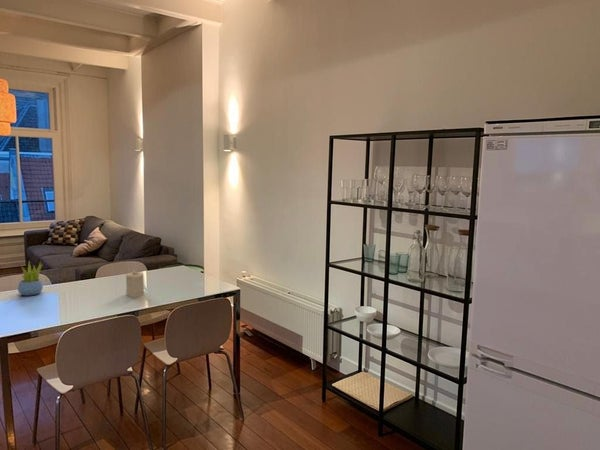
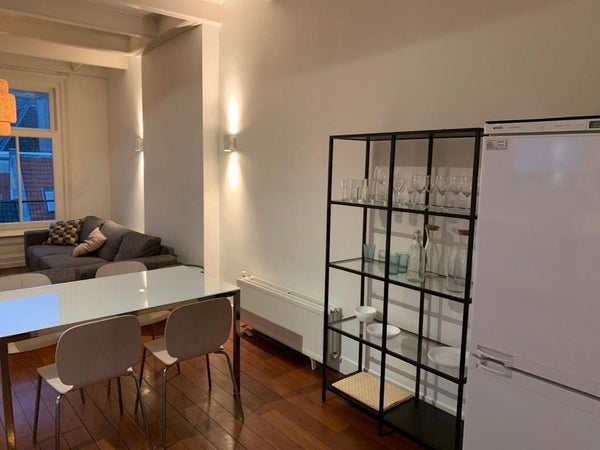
- candle (135, 282)
- succulent plant (30, 277)
